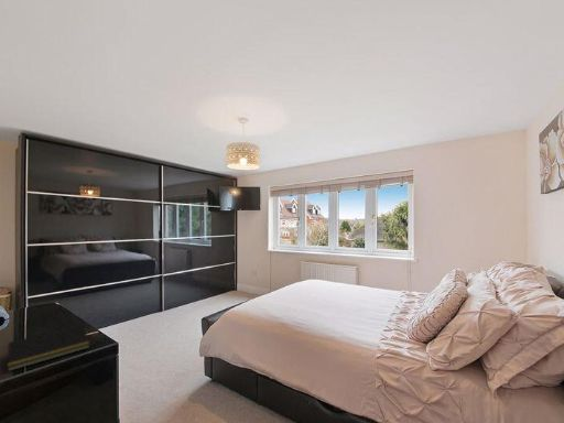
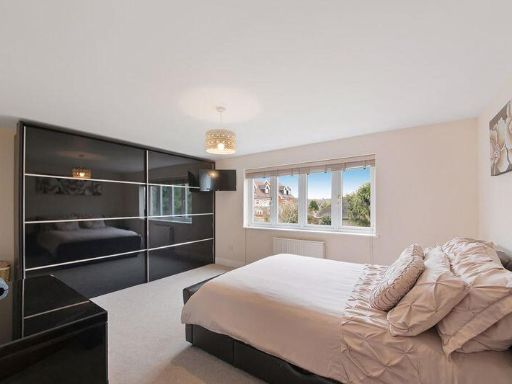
- notepad (50, 345)
